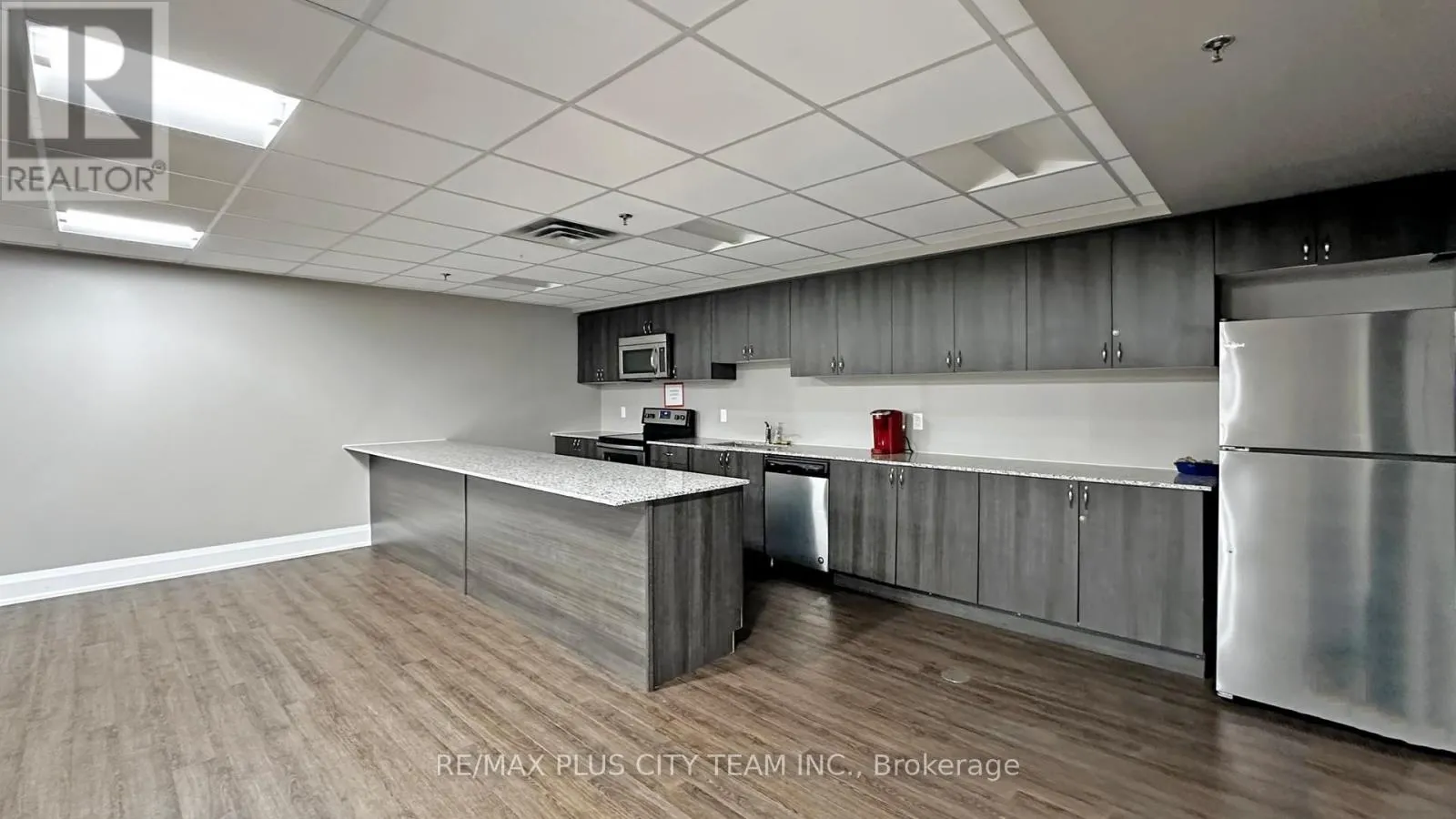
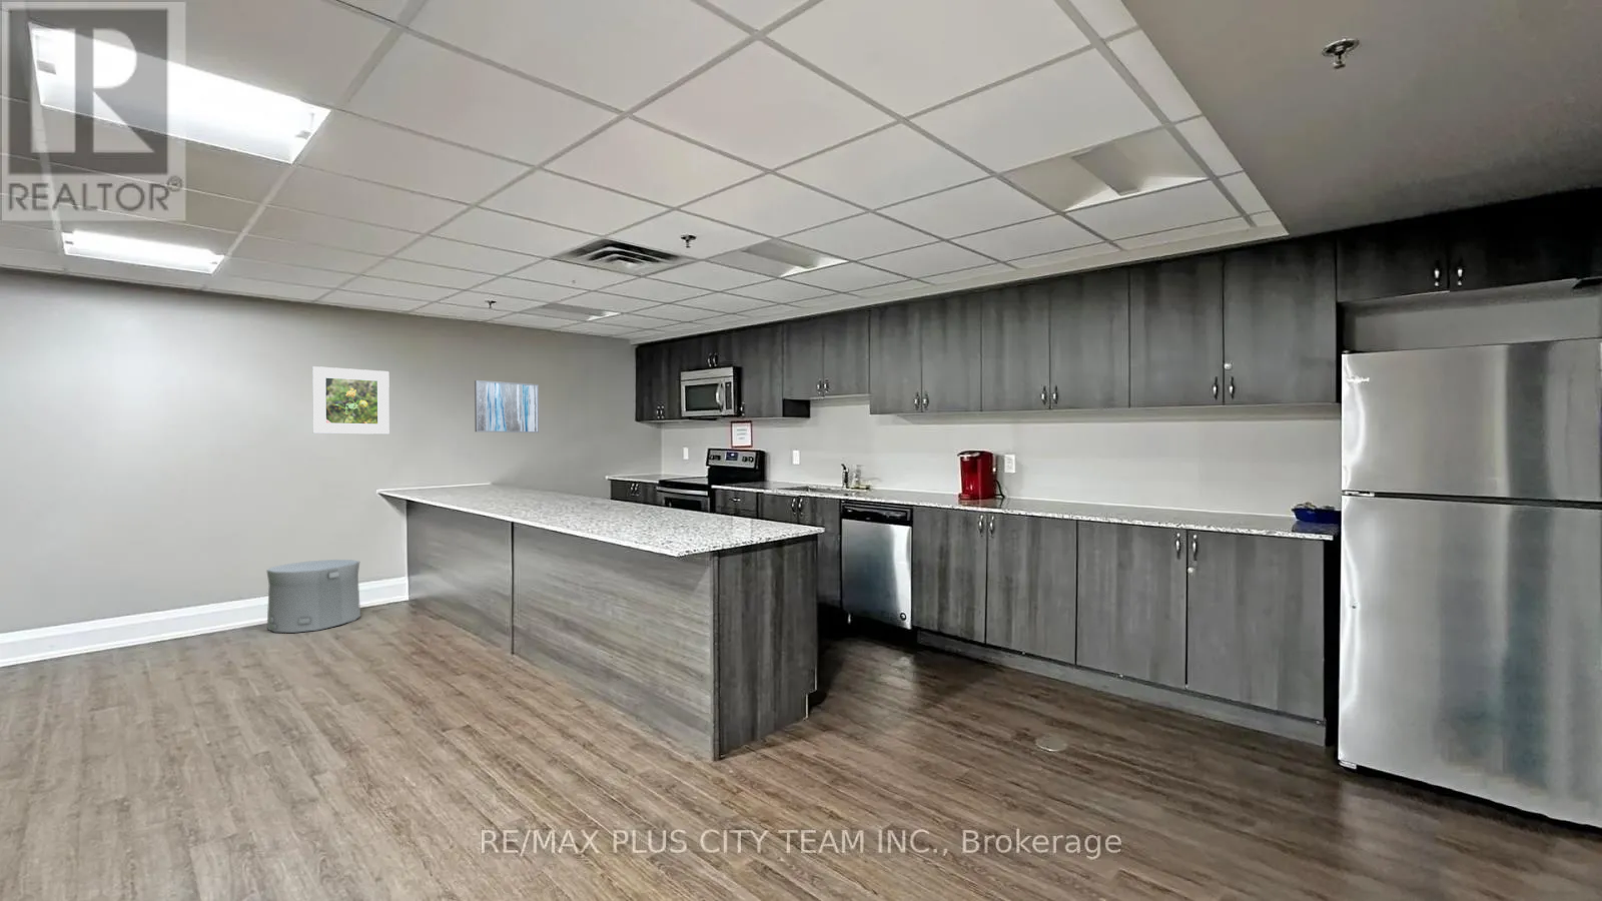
+ wall art (507, 407)
+ trash can (315, 594)
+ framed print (351, 402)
